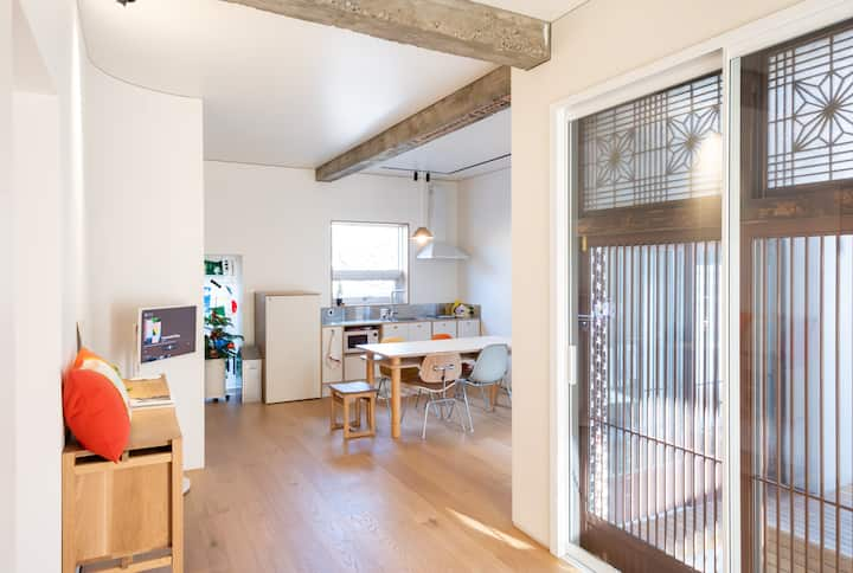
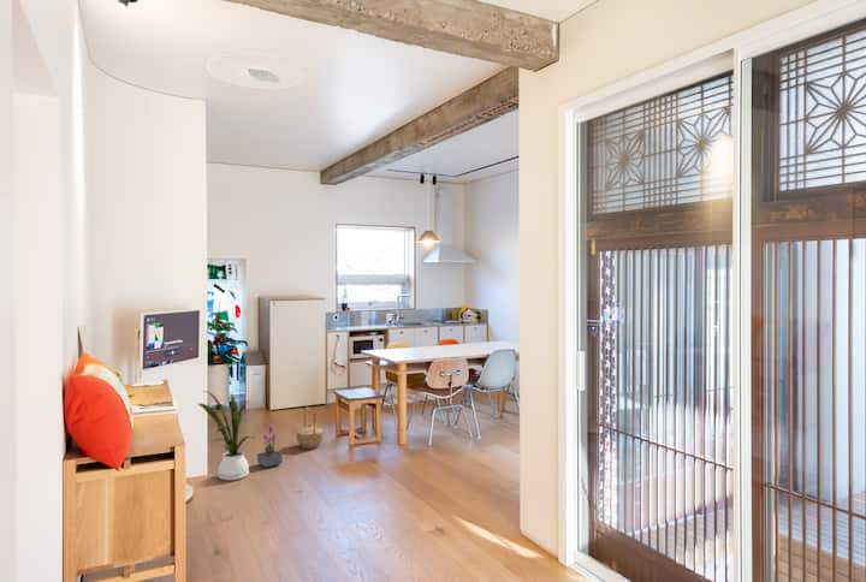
+ ceiling light (257, 67)
+ house plant (229, 432)
+ potted plant (269, 443)
+ basket (309, 427)
